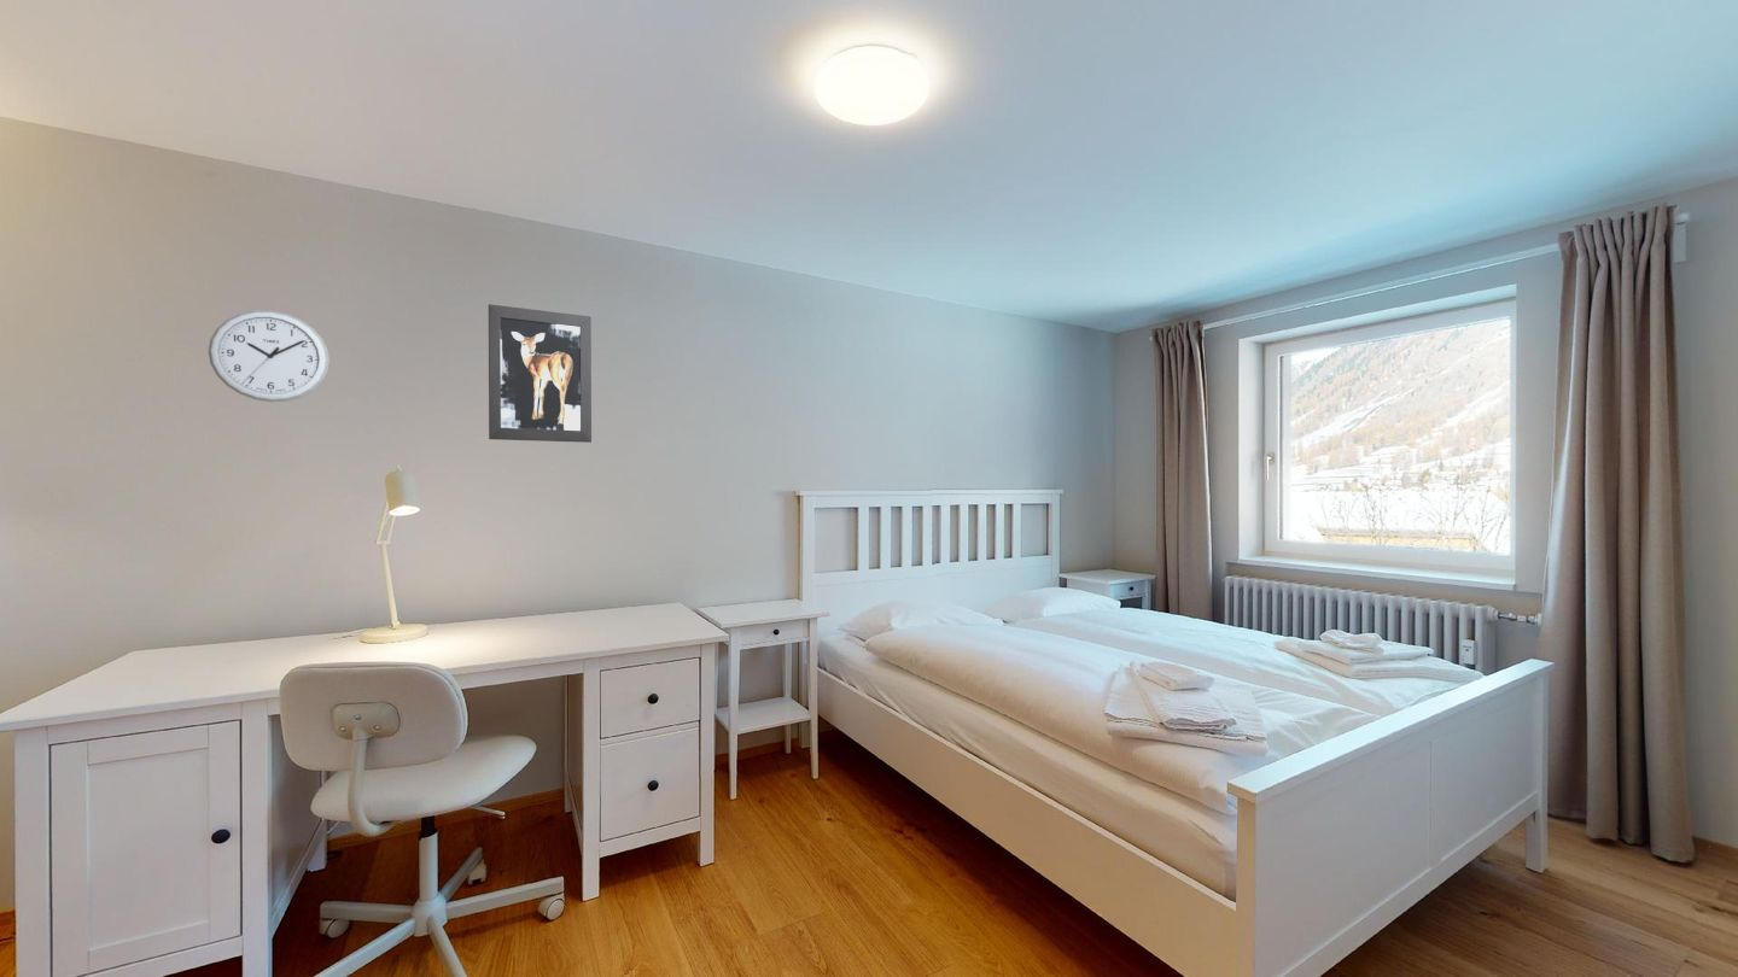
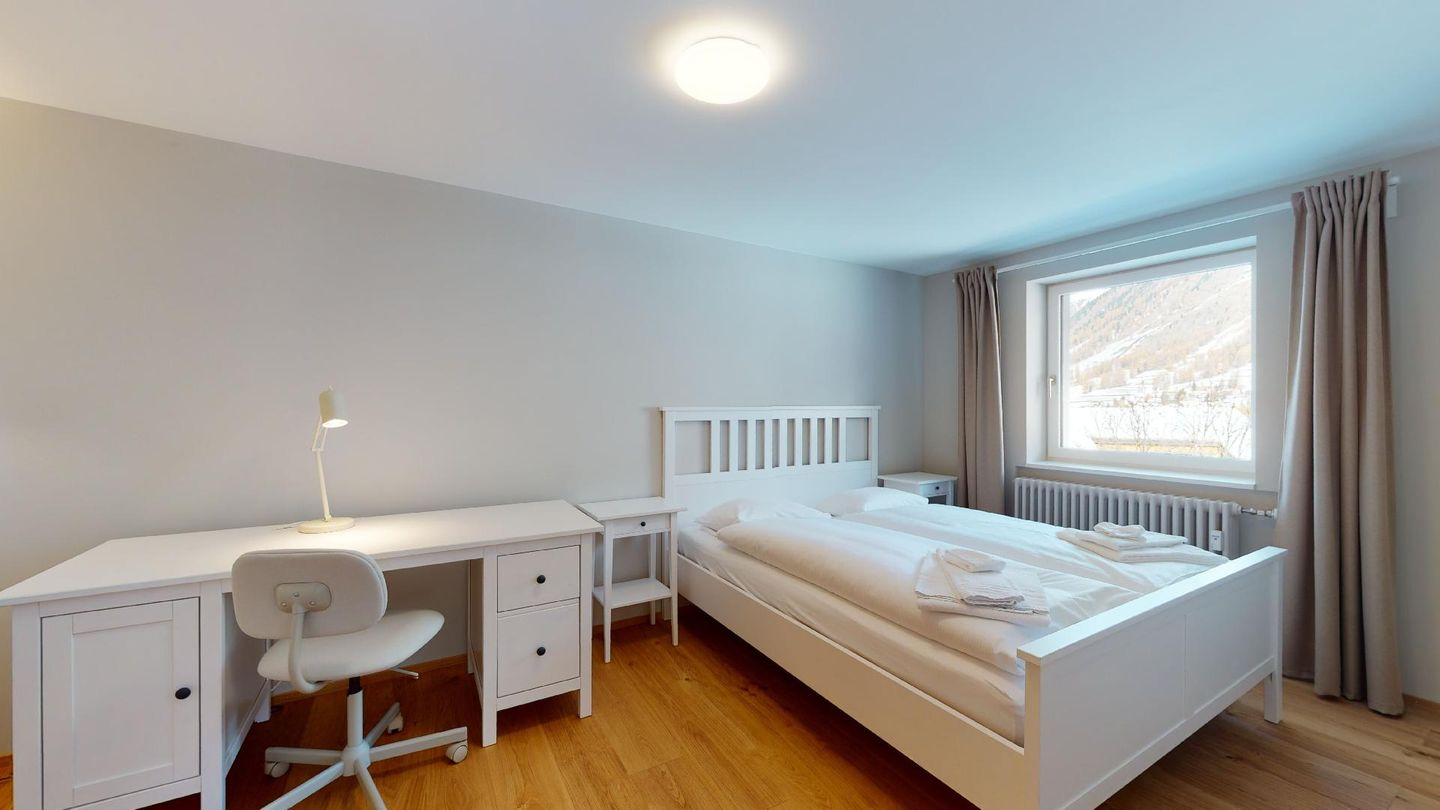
- wall clock (270, 356)
- wall art (541, 375)
